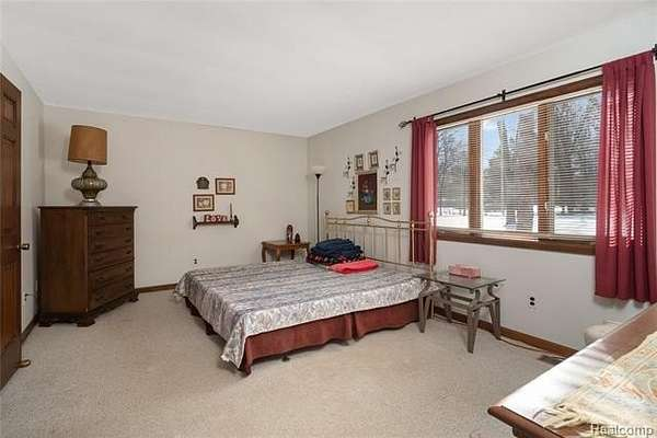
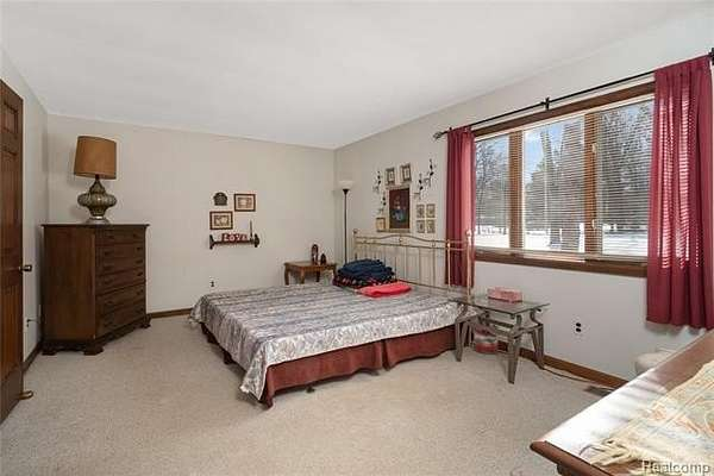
+ plant pot (486, 337)
